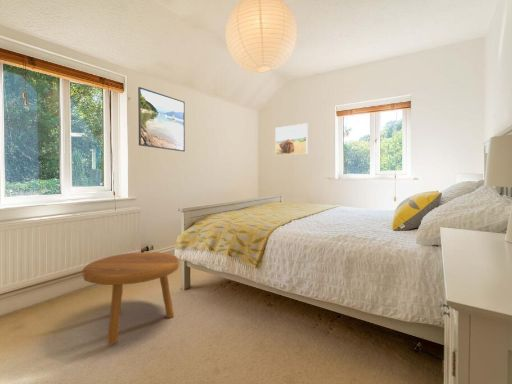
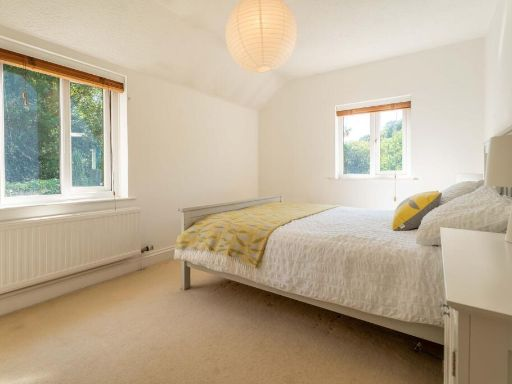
- footstool (133, 283)
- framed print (290, 140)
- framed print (163, 121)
